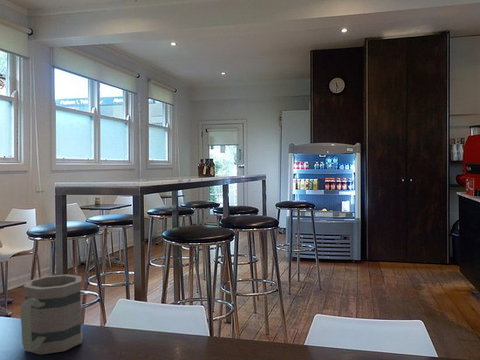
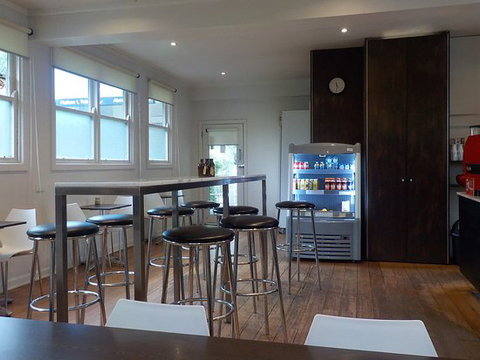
- mug (47, 316)
